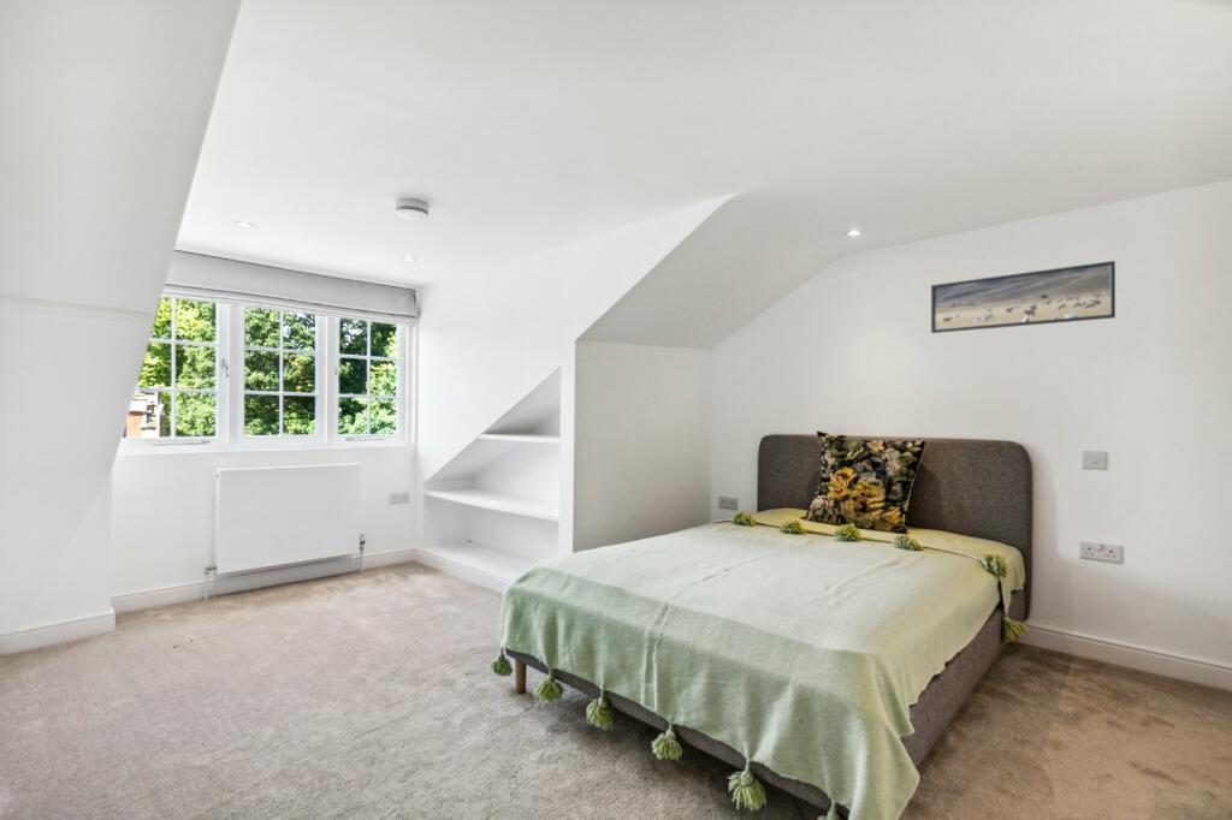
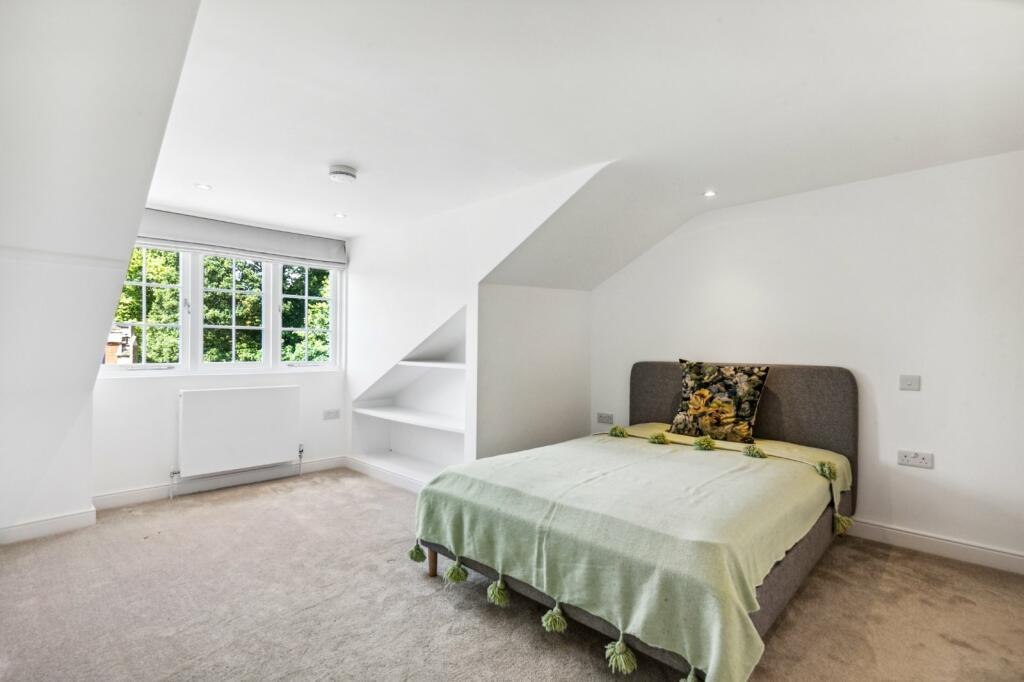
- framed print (1014, 299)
